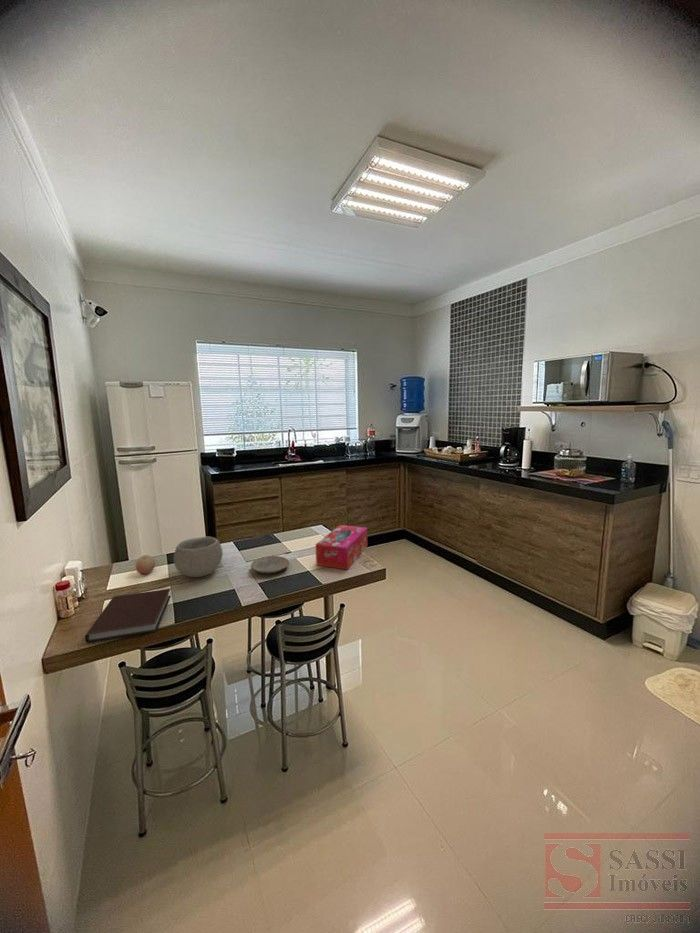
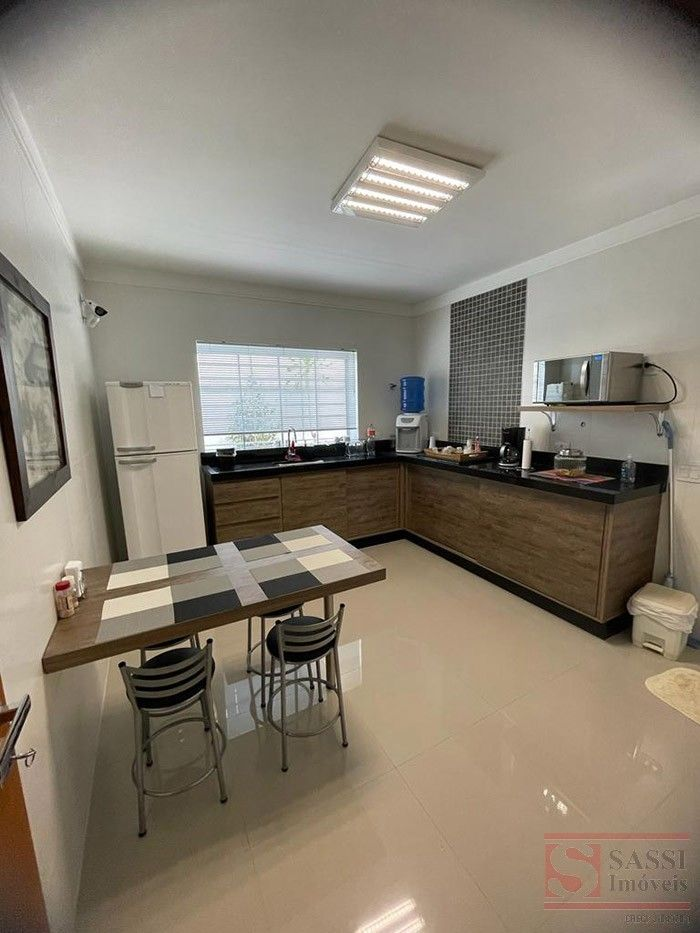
- notebook (132, 612)
- tissue box (343, 545)
- bowl (198, 558)
- plate (270, 566)
- fruit (145, 564)
